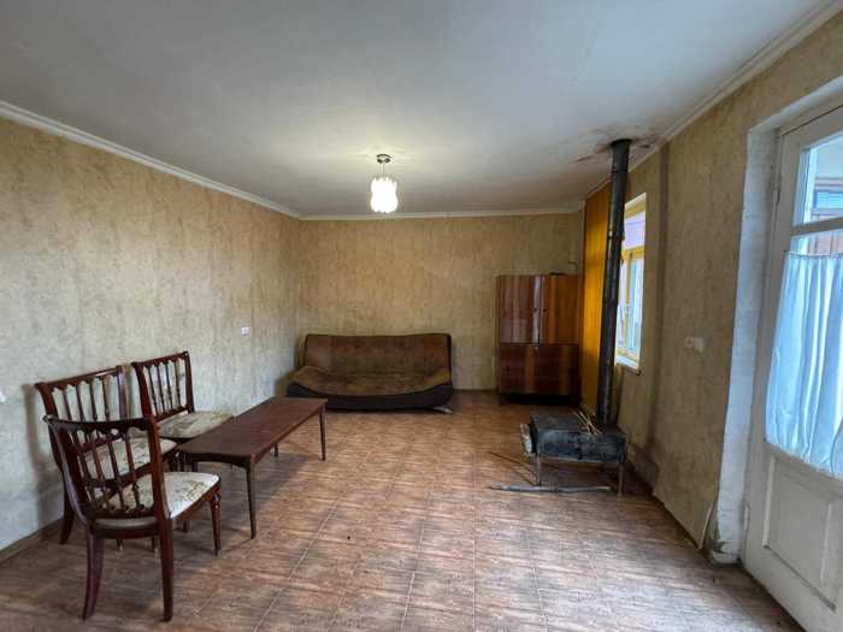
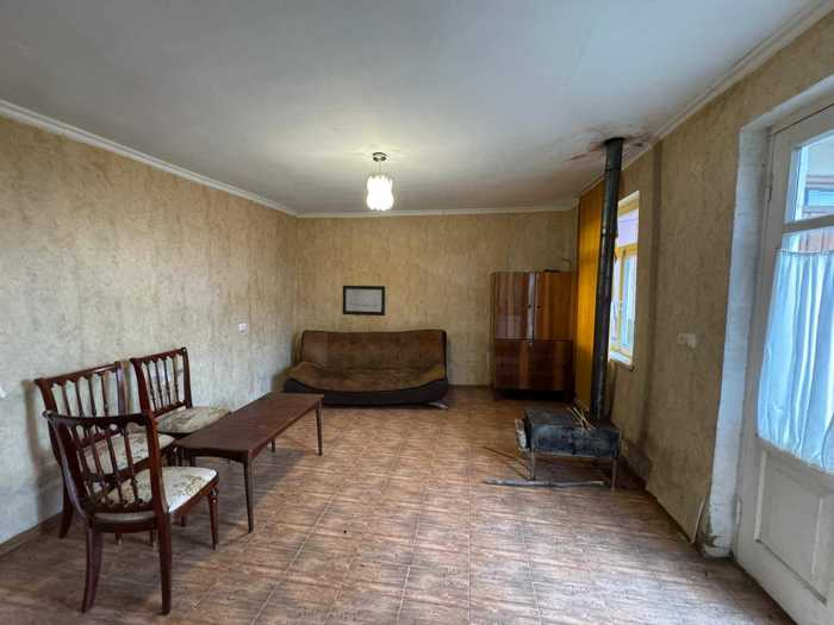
+ wall art (363, 300)
